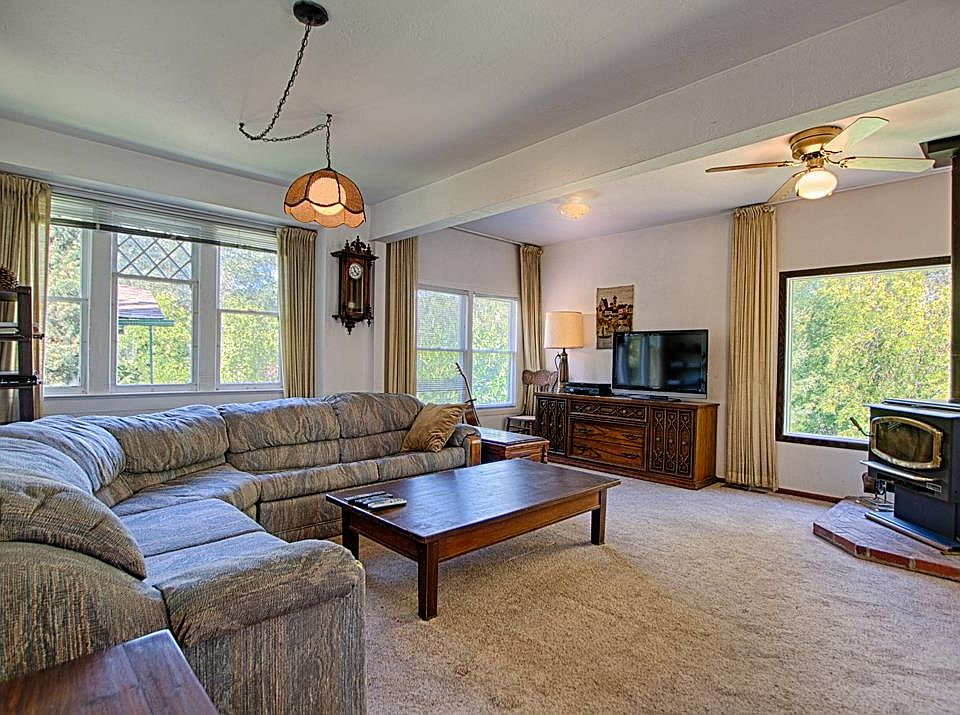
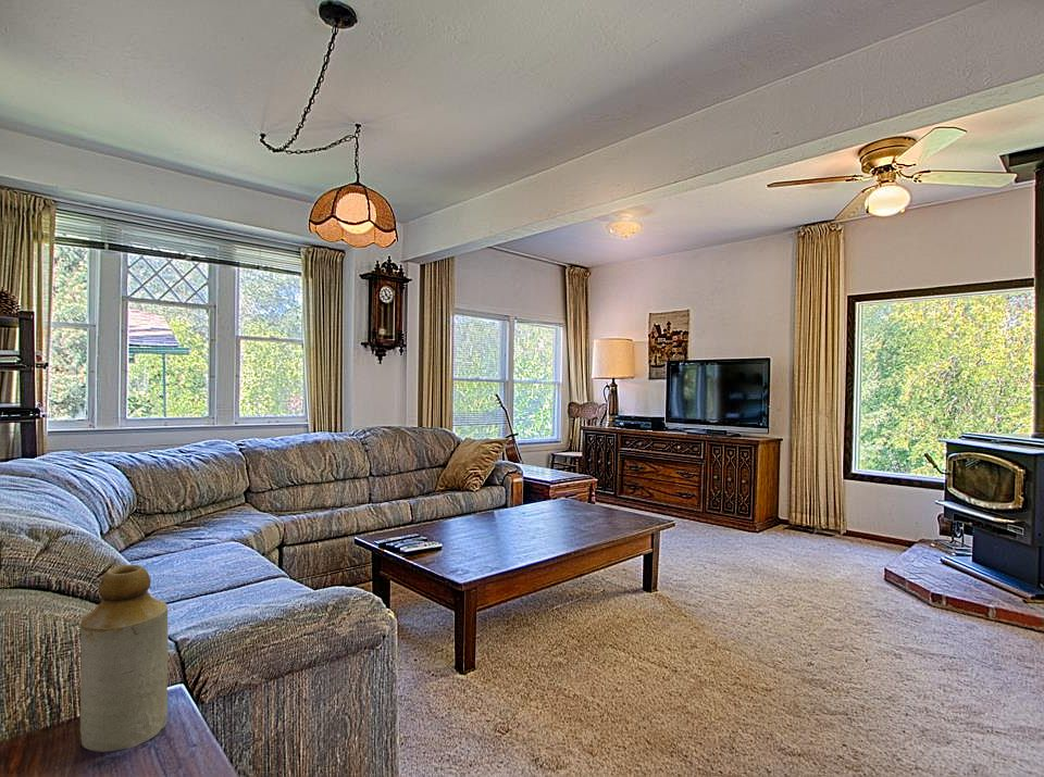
+ bottle (125, 650)
